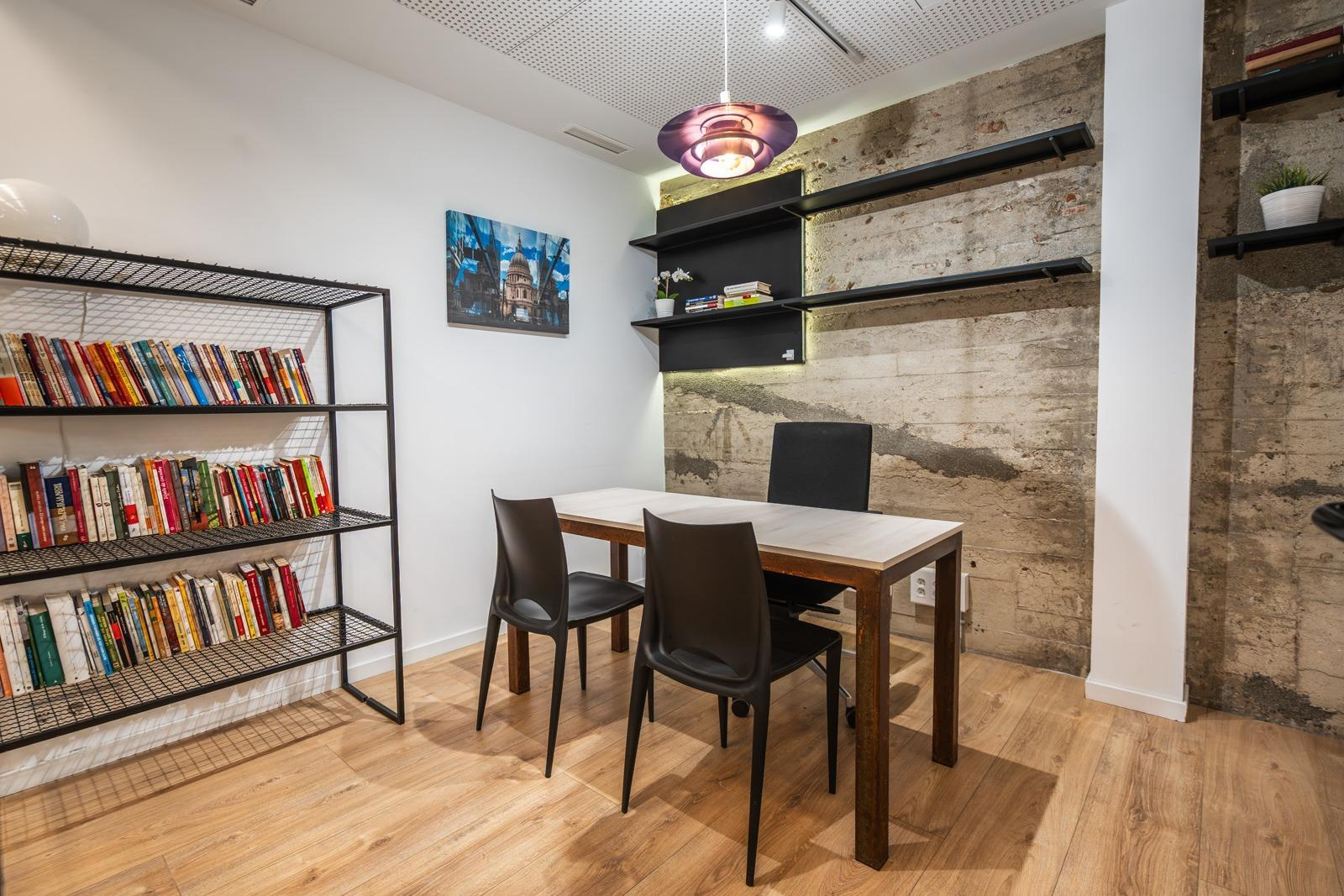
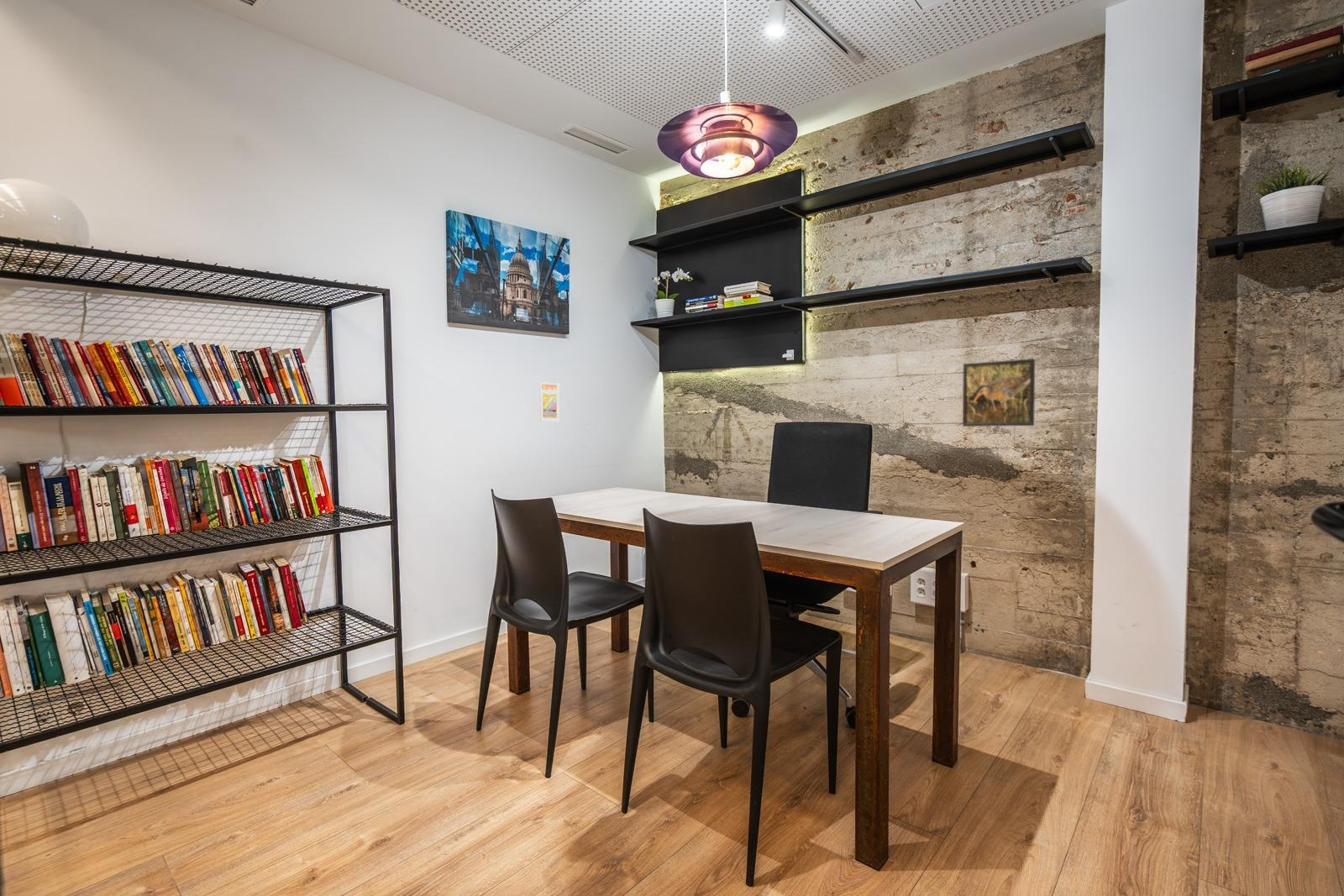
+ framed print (997, 393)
+ trading card display case (549, 401)
